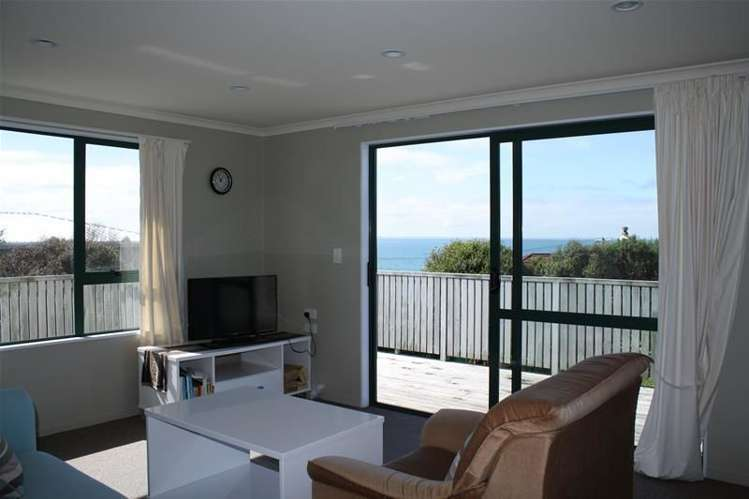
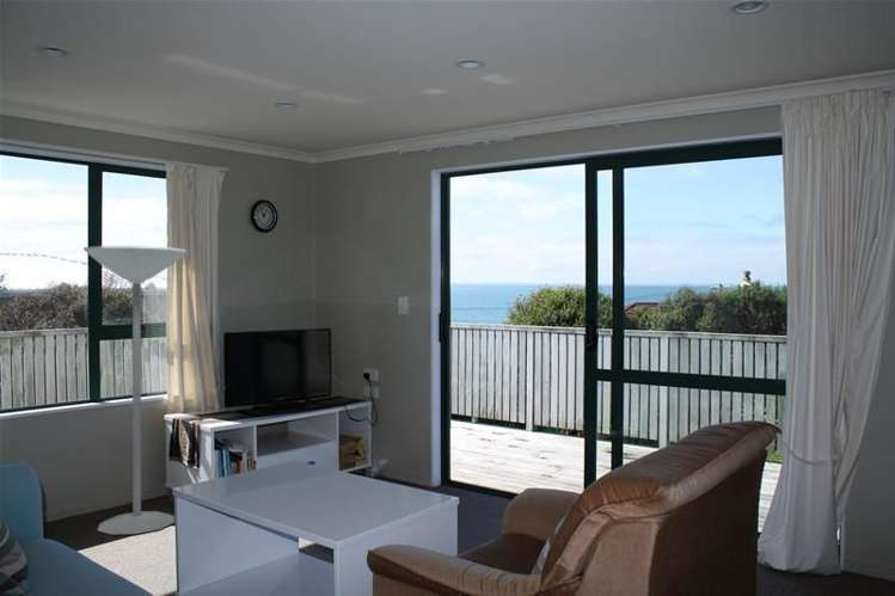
+ floor lamp (136, 386)
